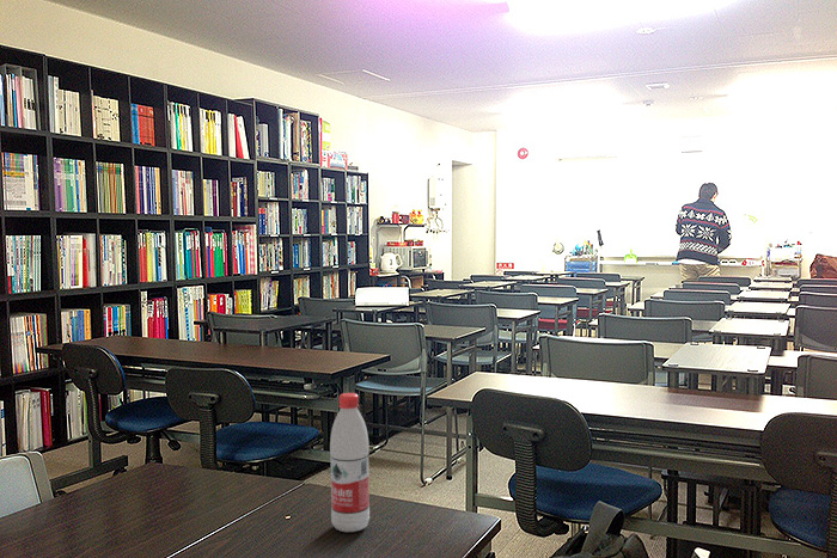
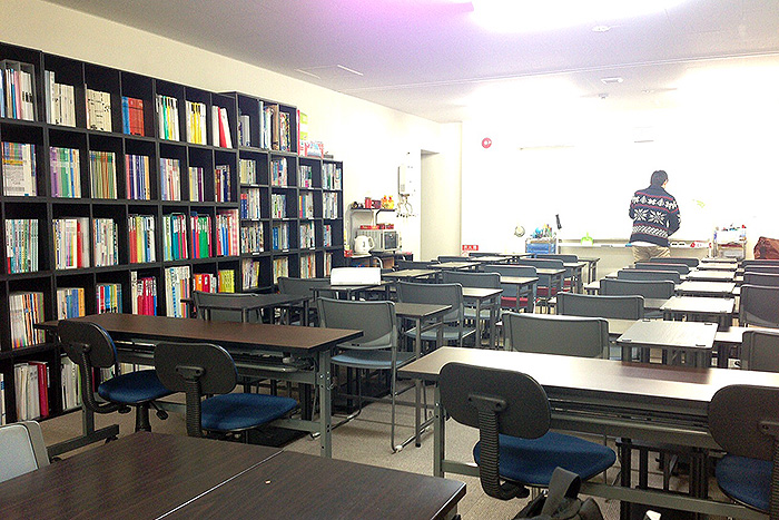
- water bottle (349, 460)
